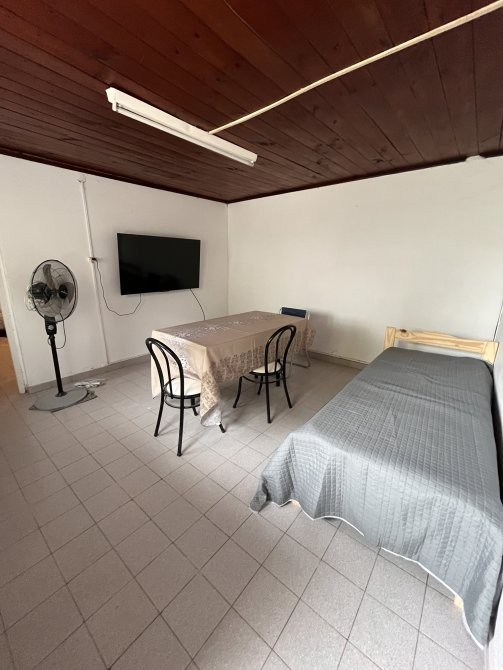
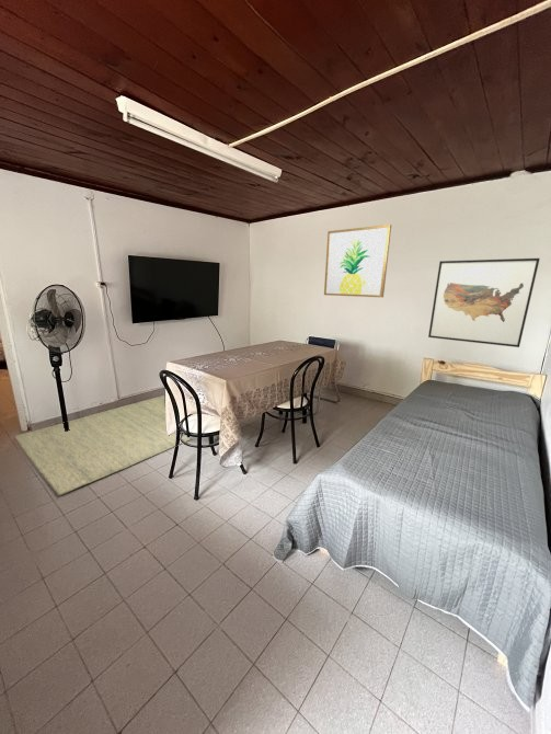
+ wall art (478, 301)
+ rug (144, 424)
+ wall art (354, 263)
